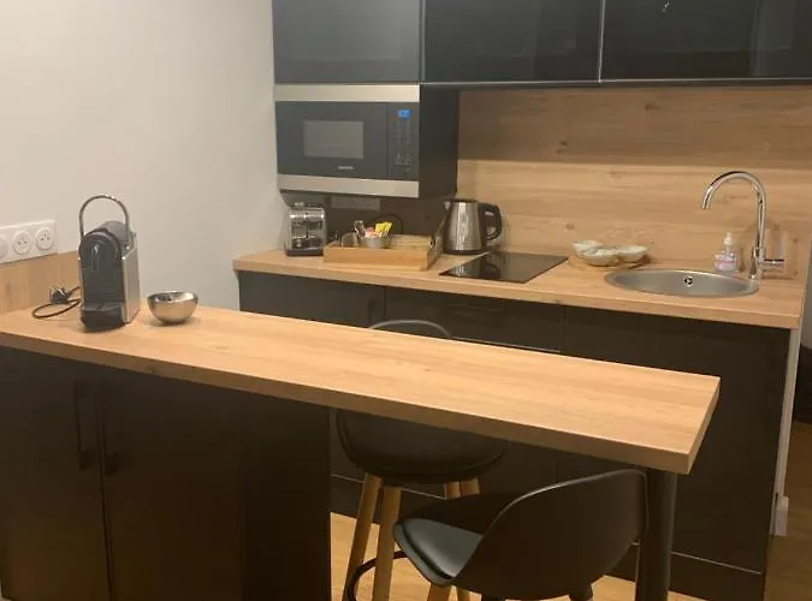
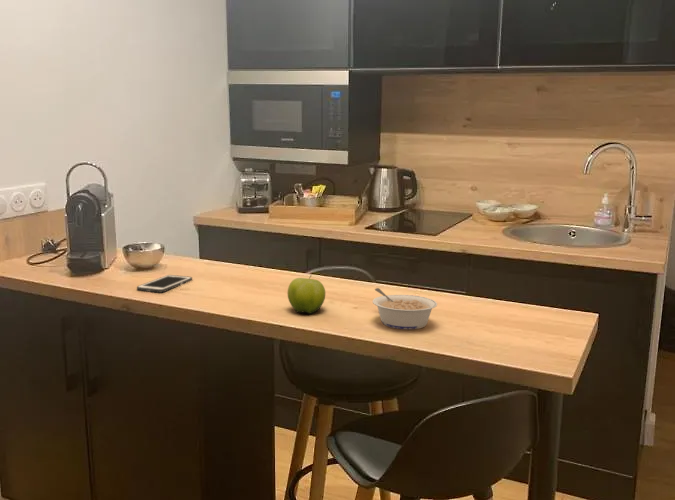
+ fruit (306, 293)
+ cell phone (165, 283)
+ legume (401, 310)
